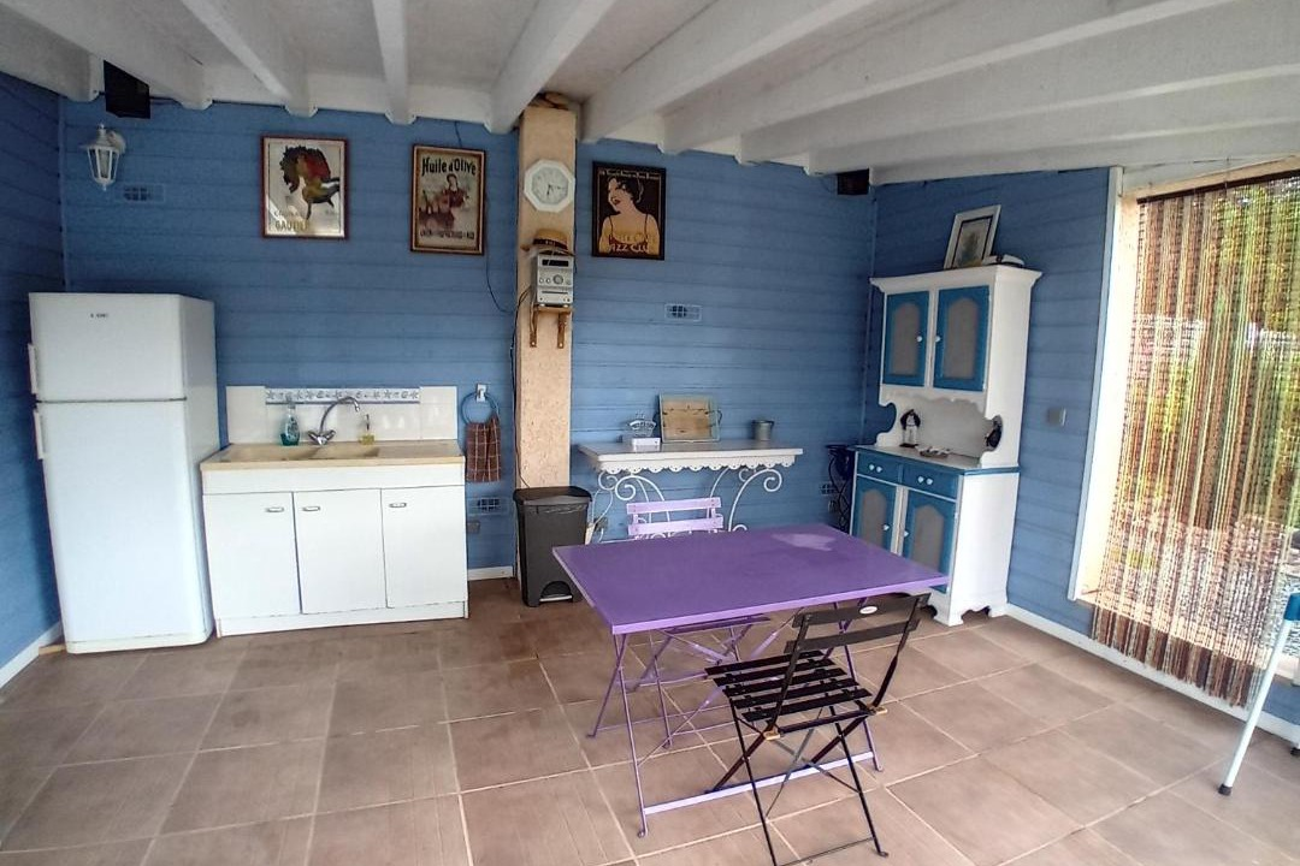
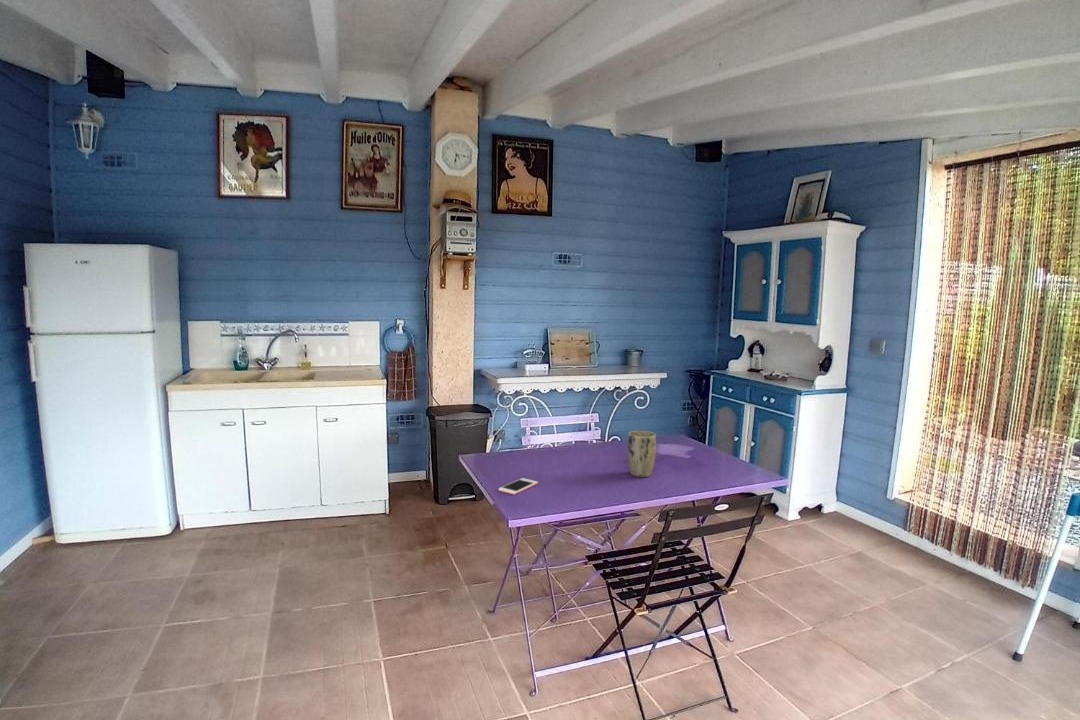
+ plant pot (641, 454)
+ cell phone (518, 486)
